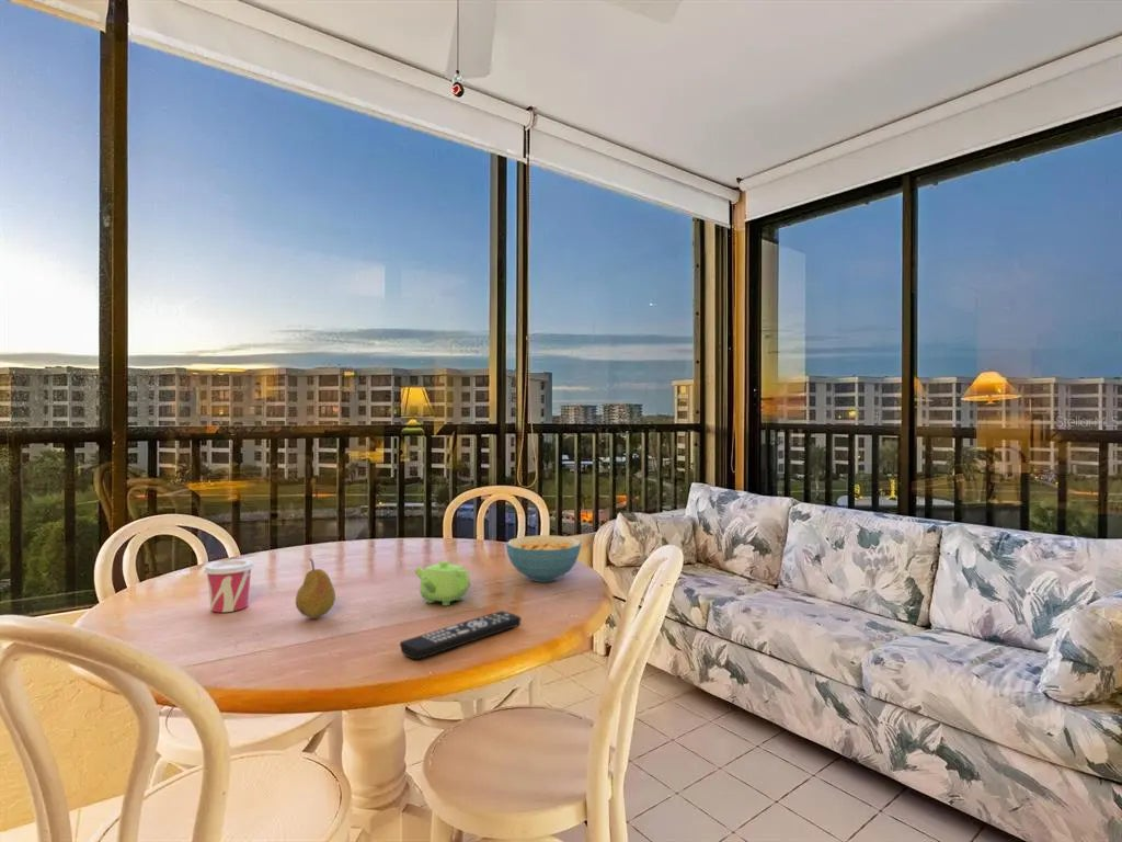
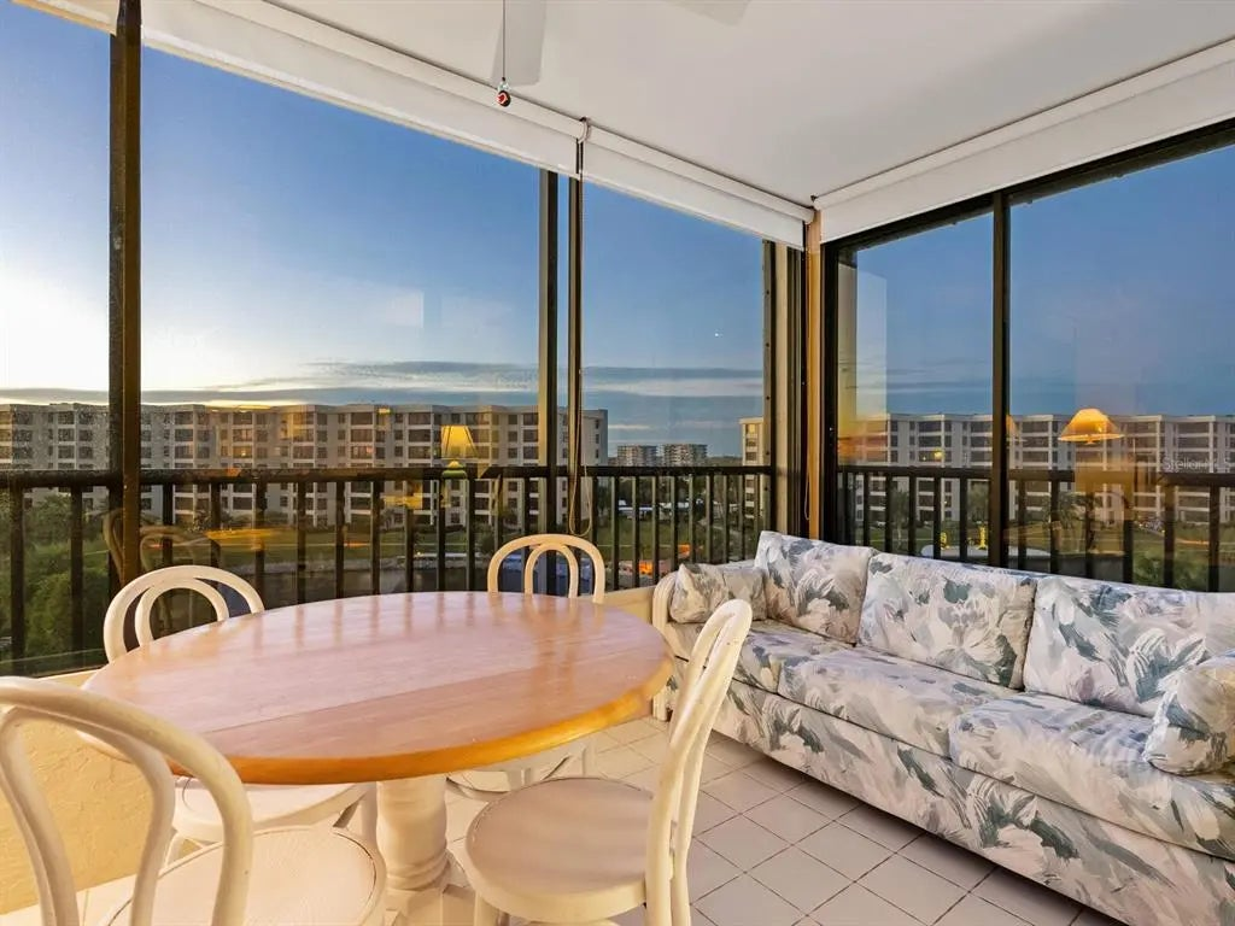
- cup (229, 585)
- cereal bowl (543, 560)
- teapot (437, 582)
- remote control (463, 633)
- fruit (316, 589)
